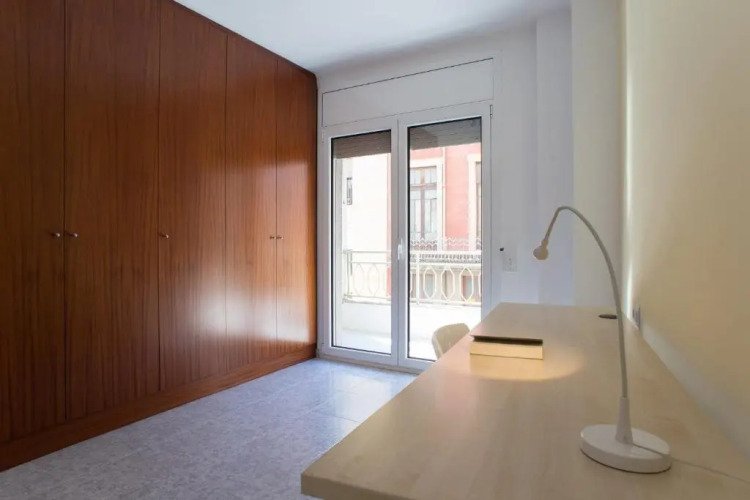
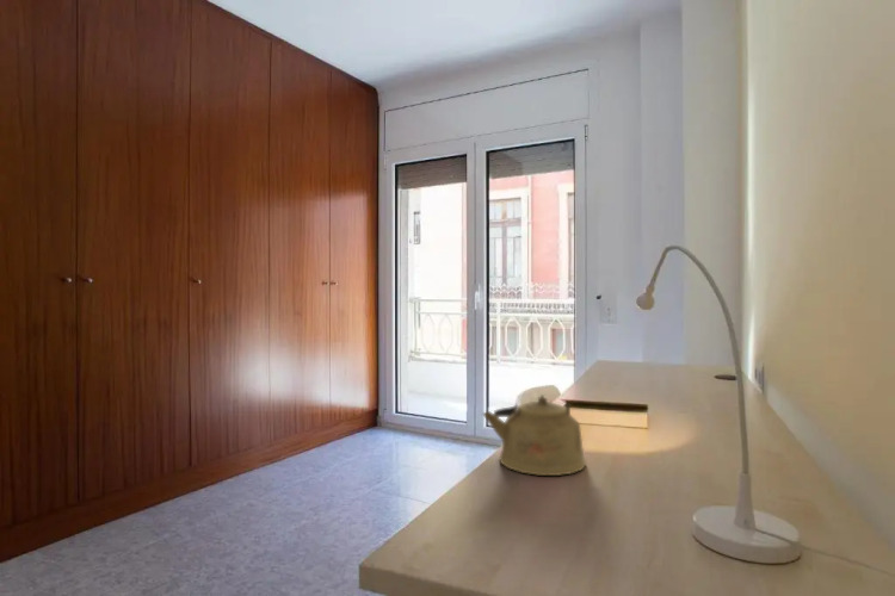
+ kettle (532, 428)
